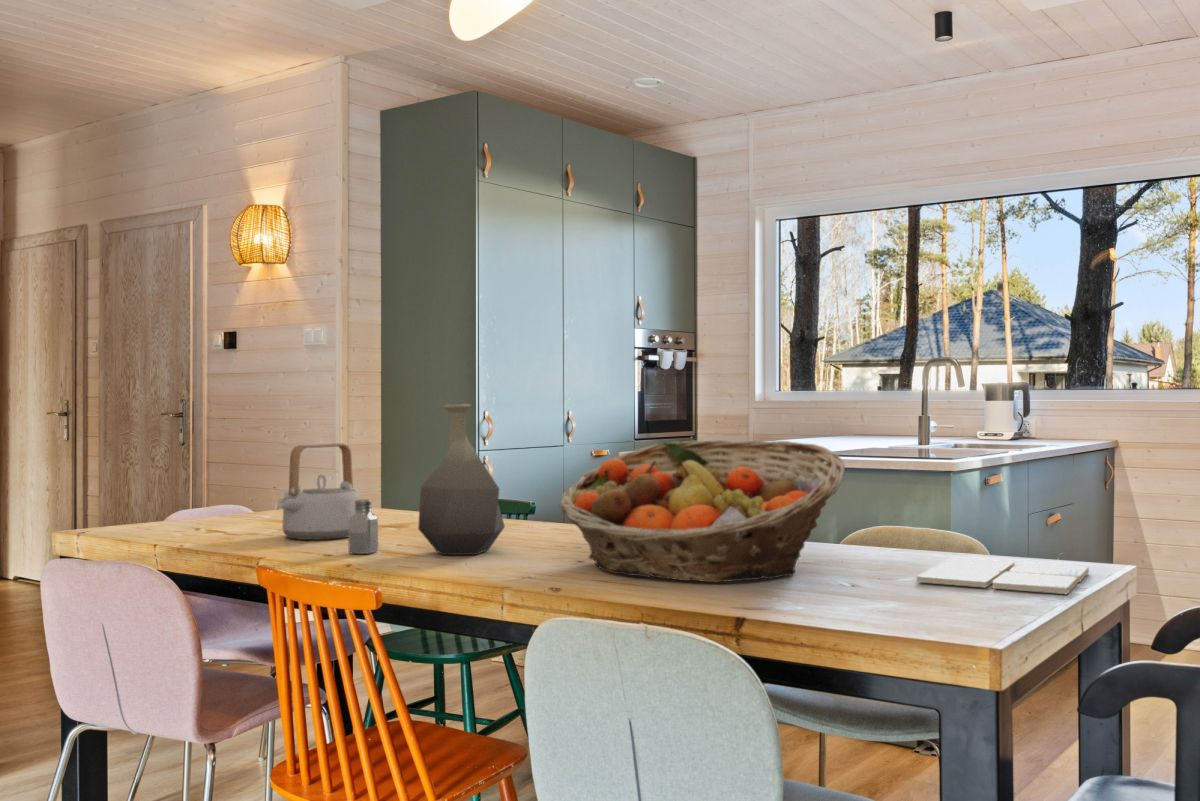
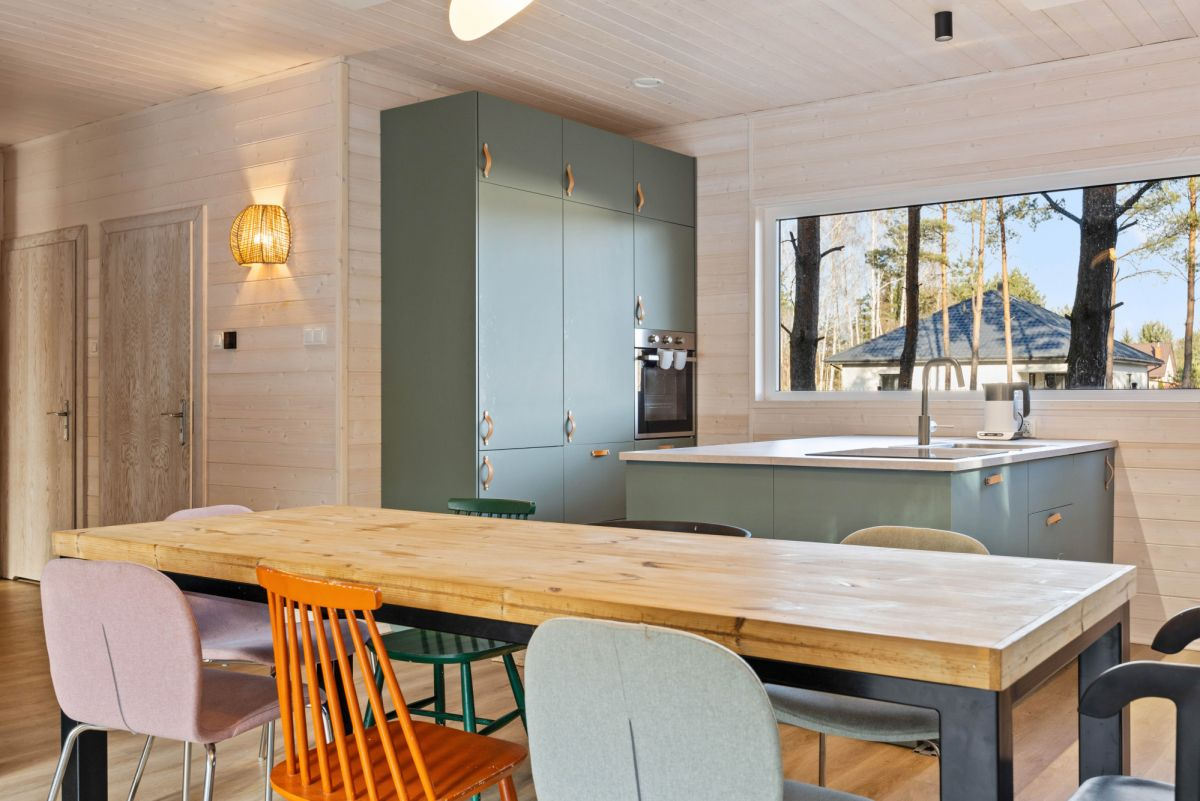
- drink coaster (1004, 574)
- teapot (316, 490)
- saltshaker (363, 525)
- fruit basket (699, 504)
- vase (461, 477)
